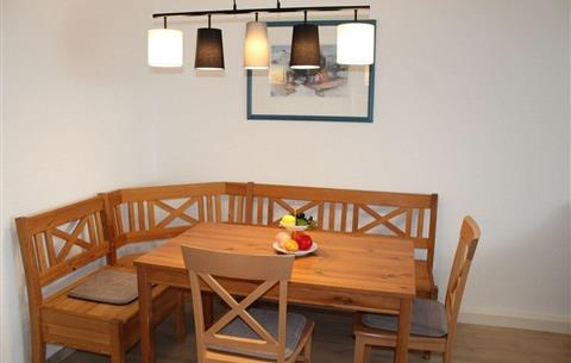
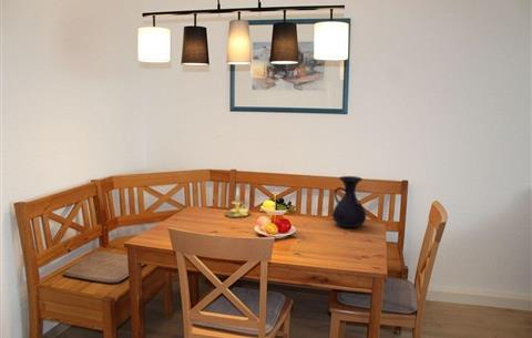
+ vase (349, 202)
+ candle holder (238, 199)
